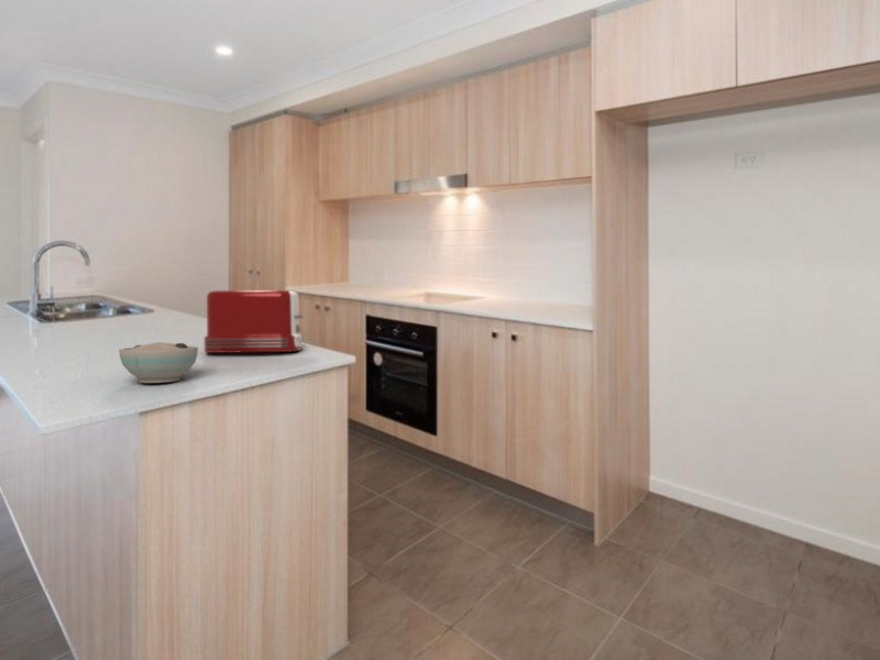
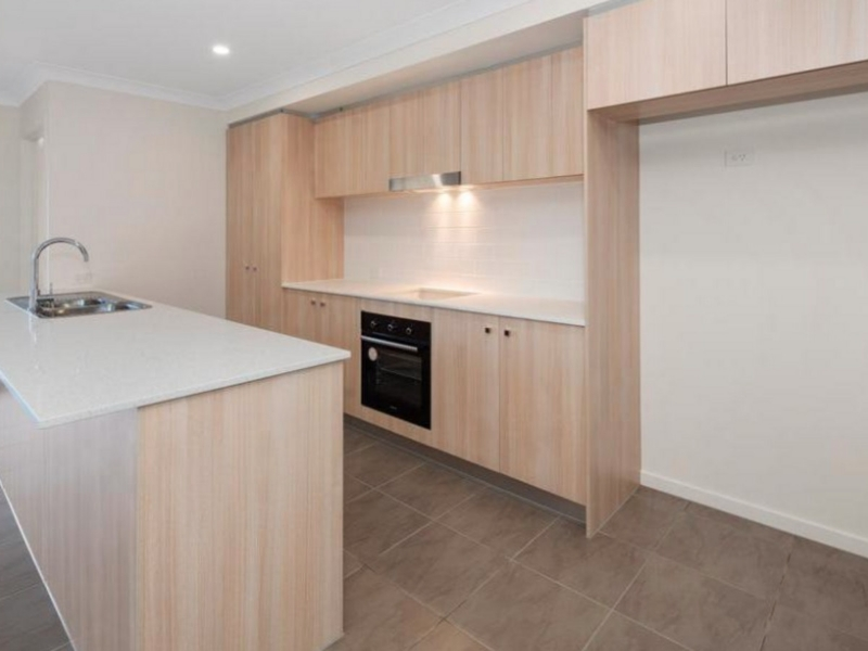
- bowl (160, 361)
- toaster (254, 320)
